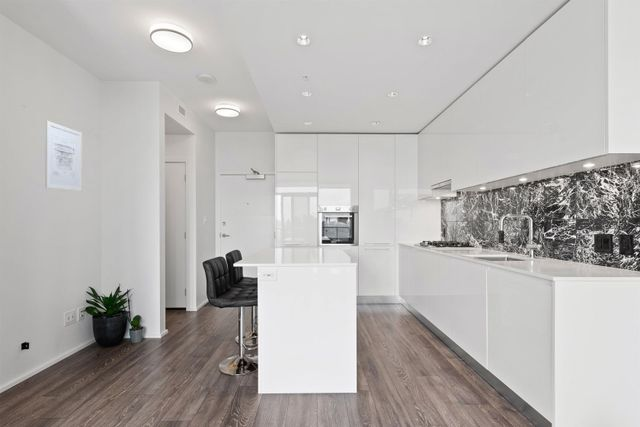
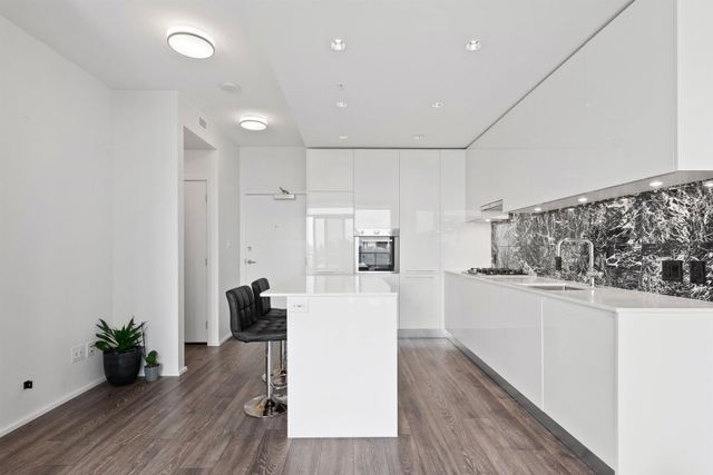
- wall art (64, 158)
